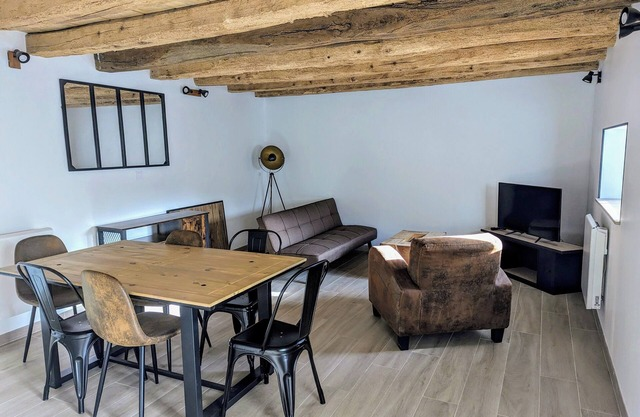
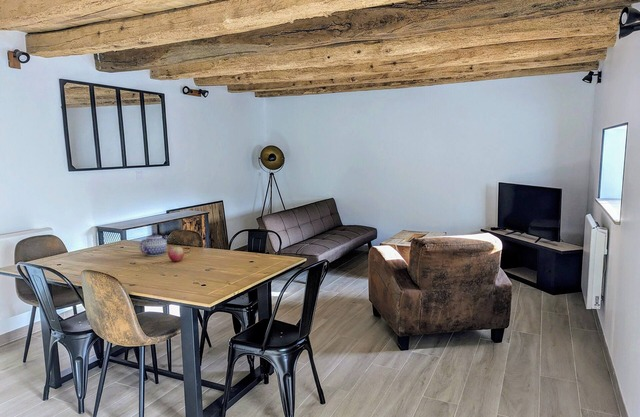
+ teapot (154, 243)
+ apple (175, 253)
